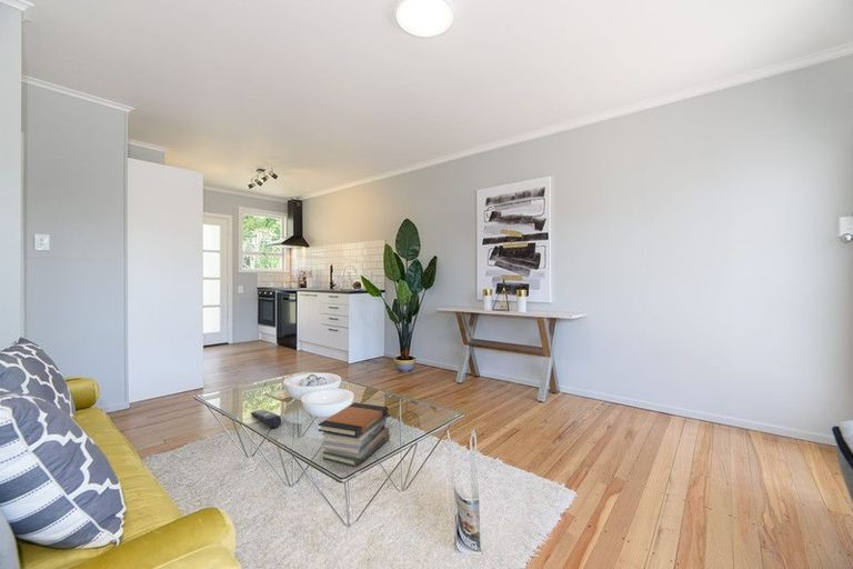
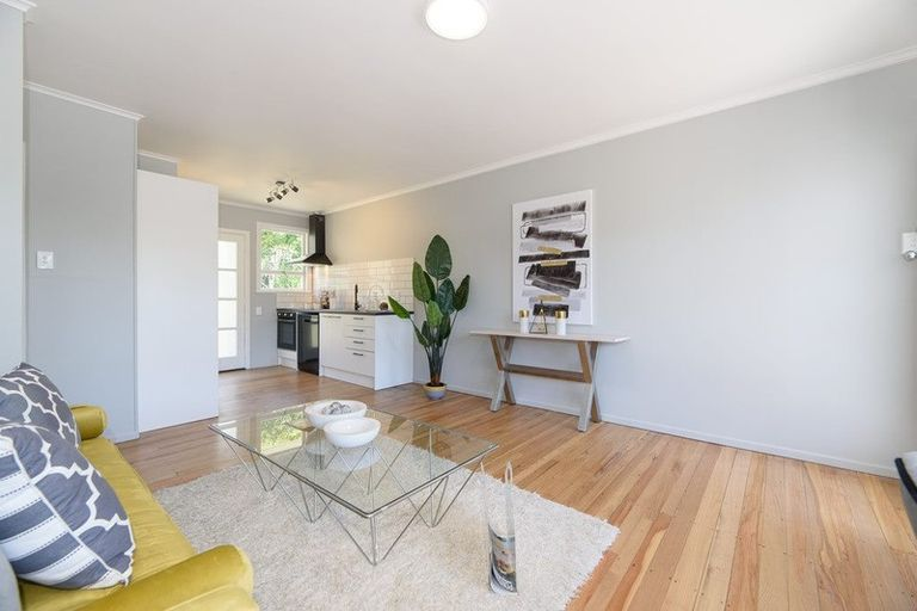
- remote control (265, 417)
- book stack (355, 431)
